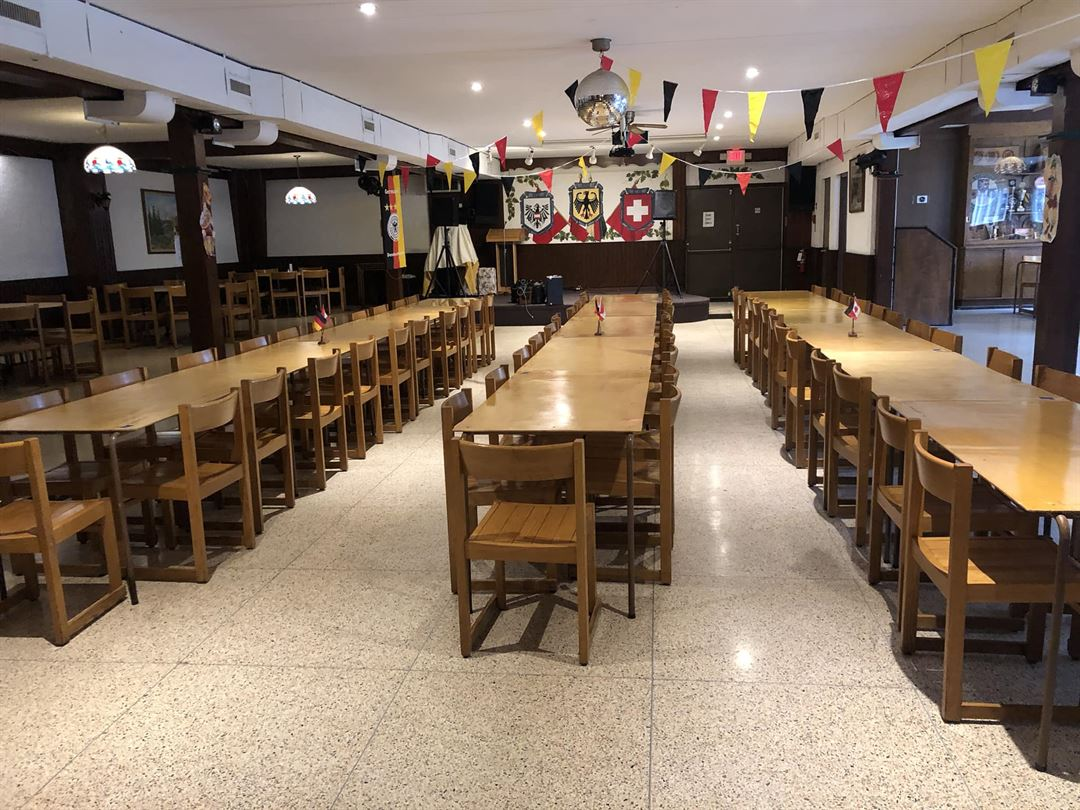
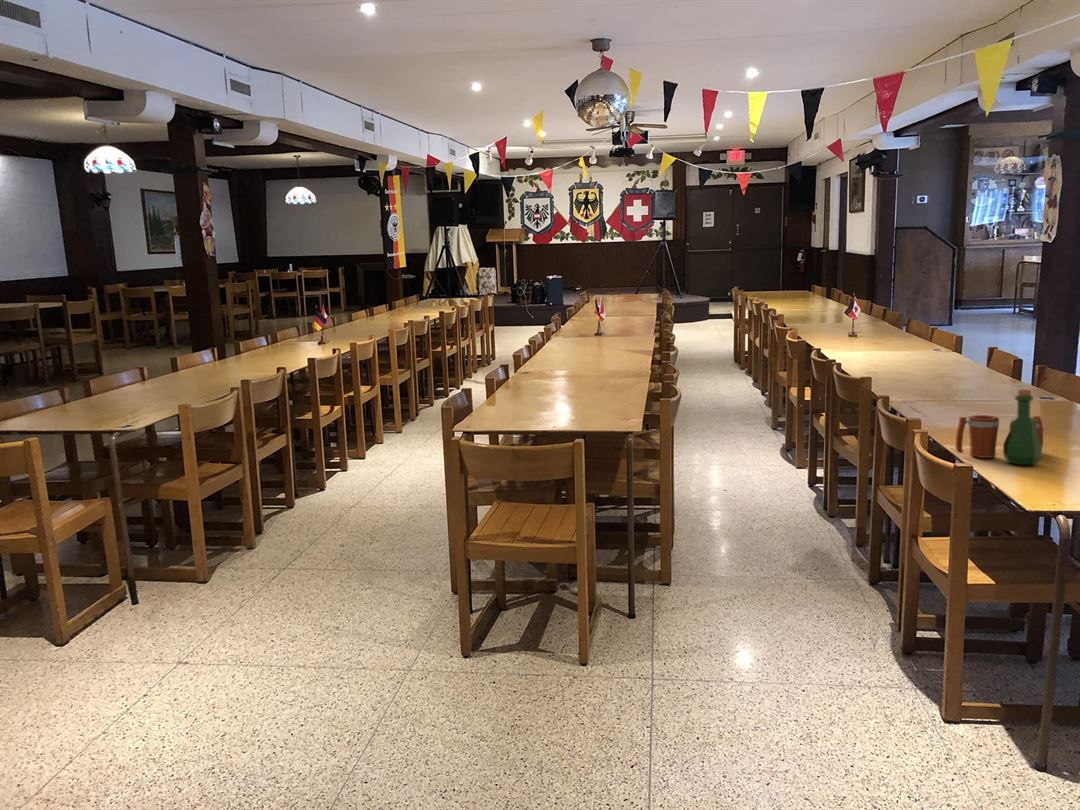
+ tavern set (998, 420)
